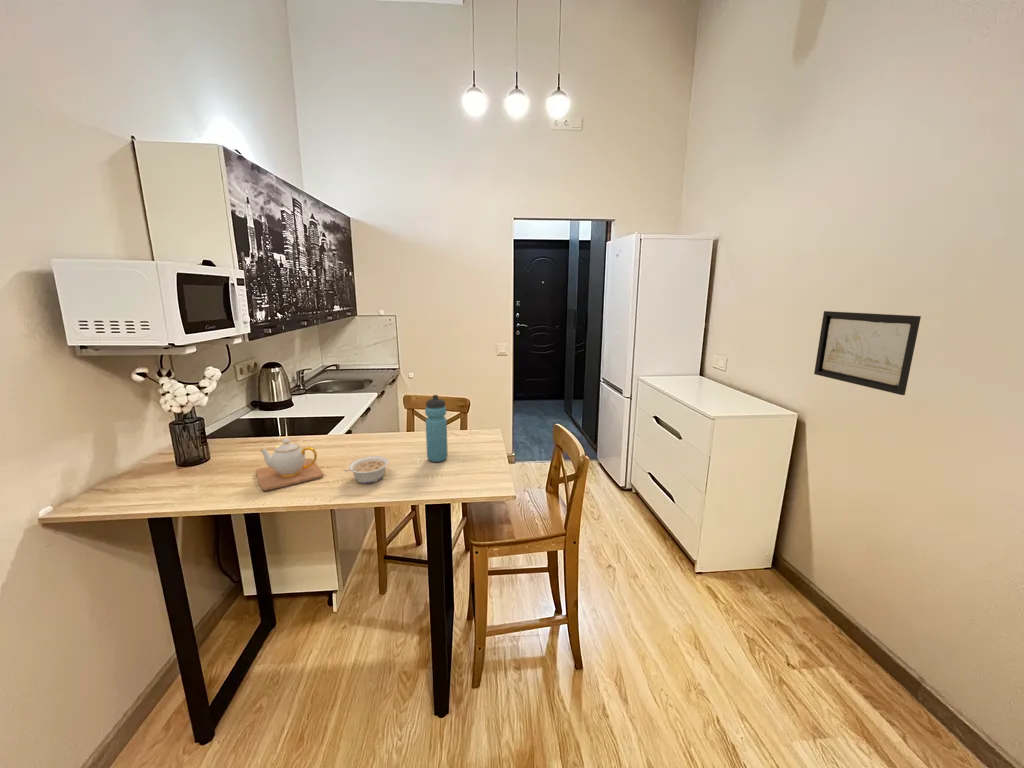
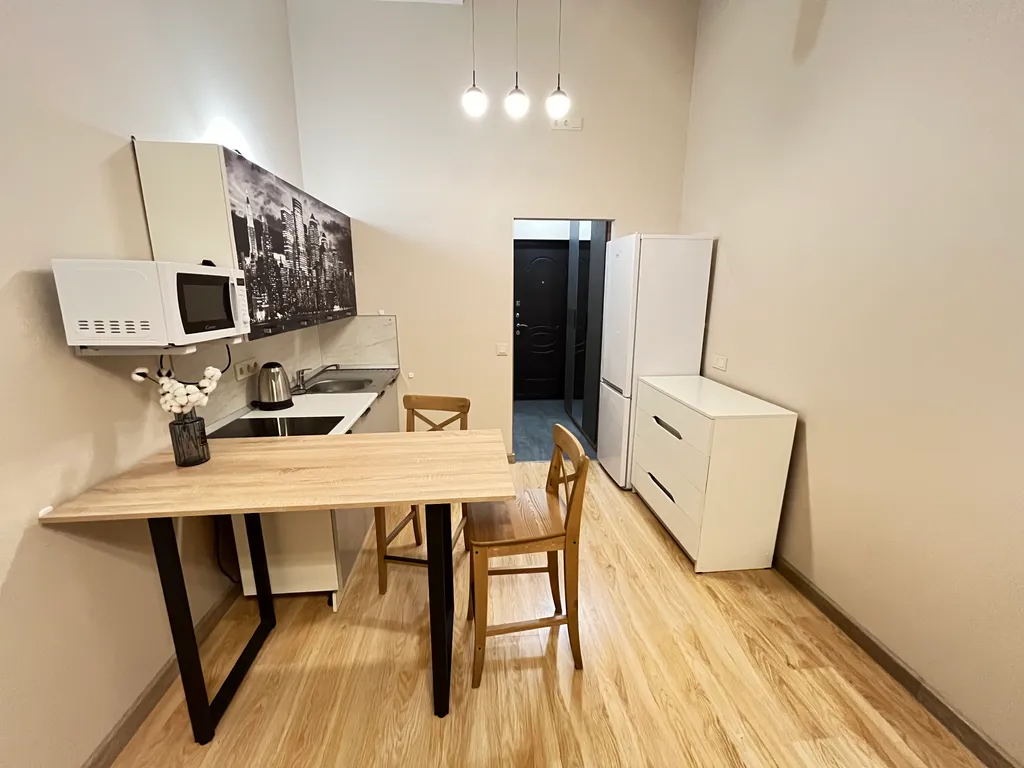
- water bottle (436, 427)
- wall art (860, 349)
- legume (368, 470)
- teapot (287, 456)
